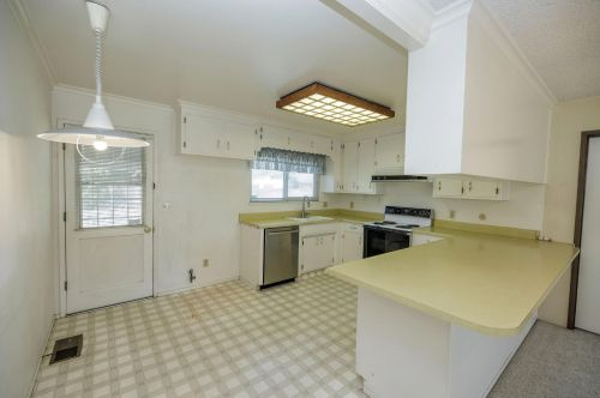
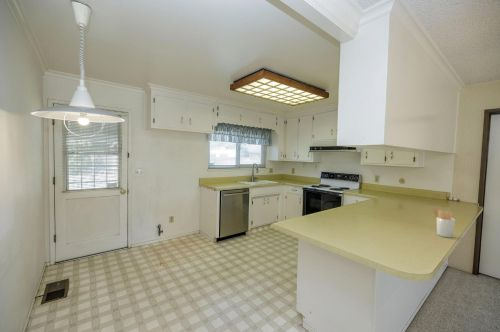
+ utensil holder (441, 221)
